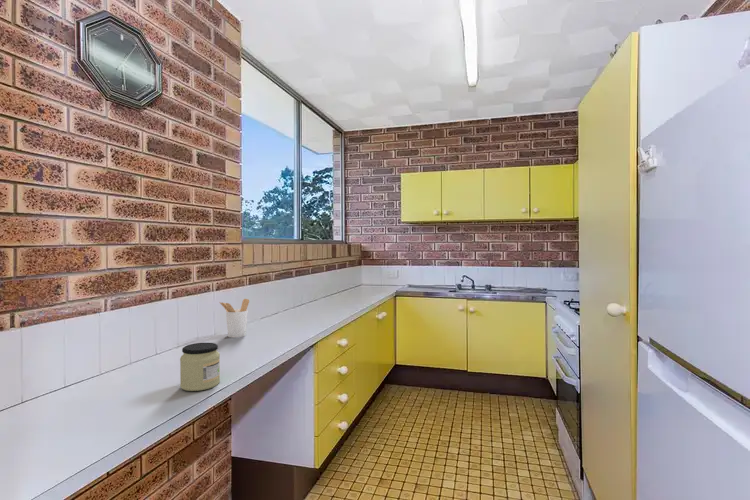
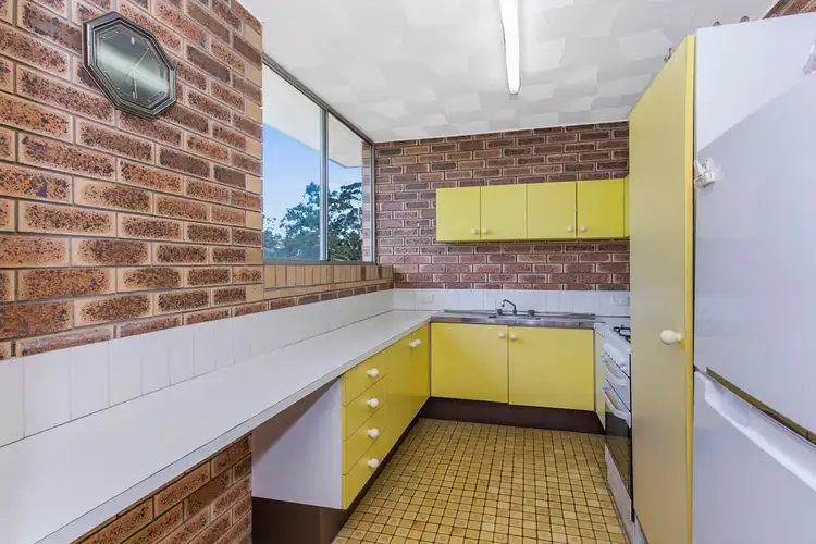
- utensil holder (233, 317)
- jar (200, 365)
